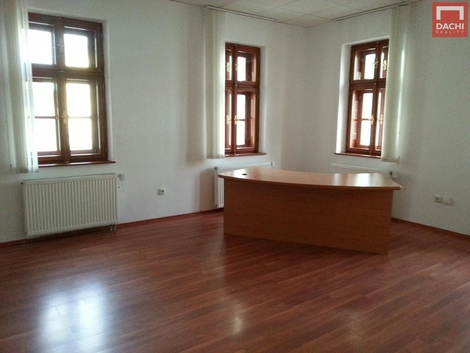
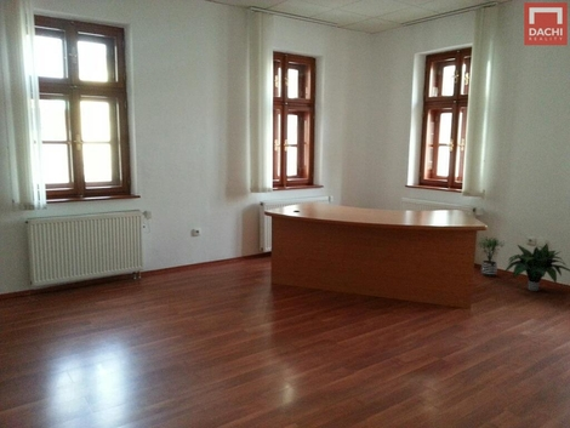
+ potted plant (537, 267)
+ potted plant (489, 256)
